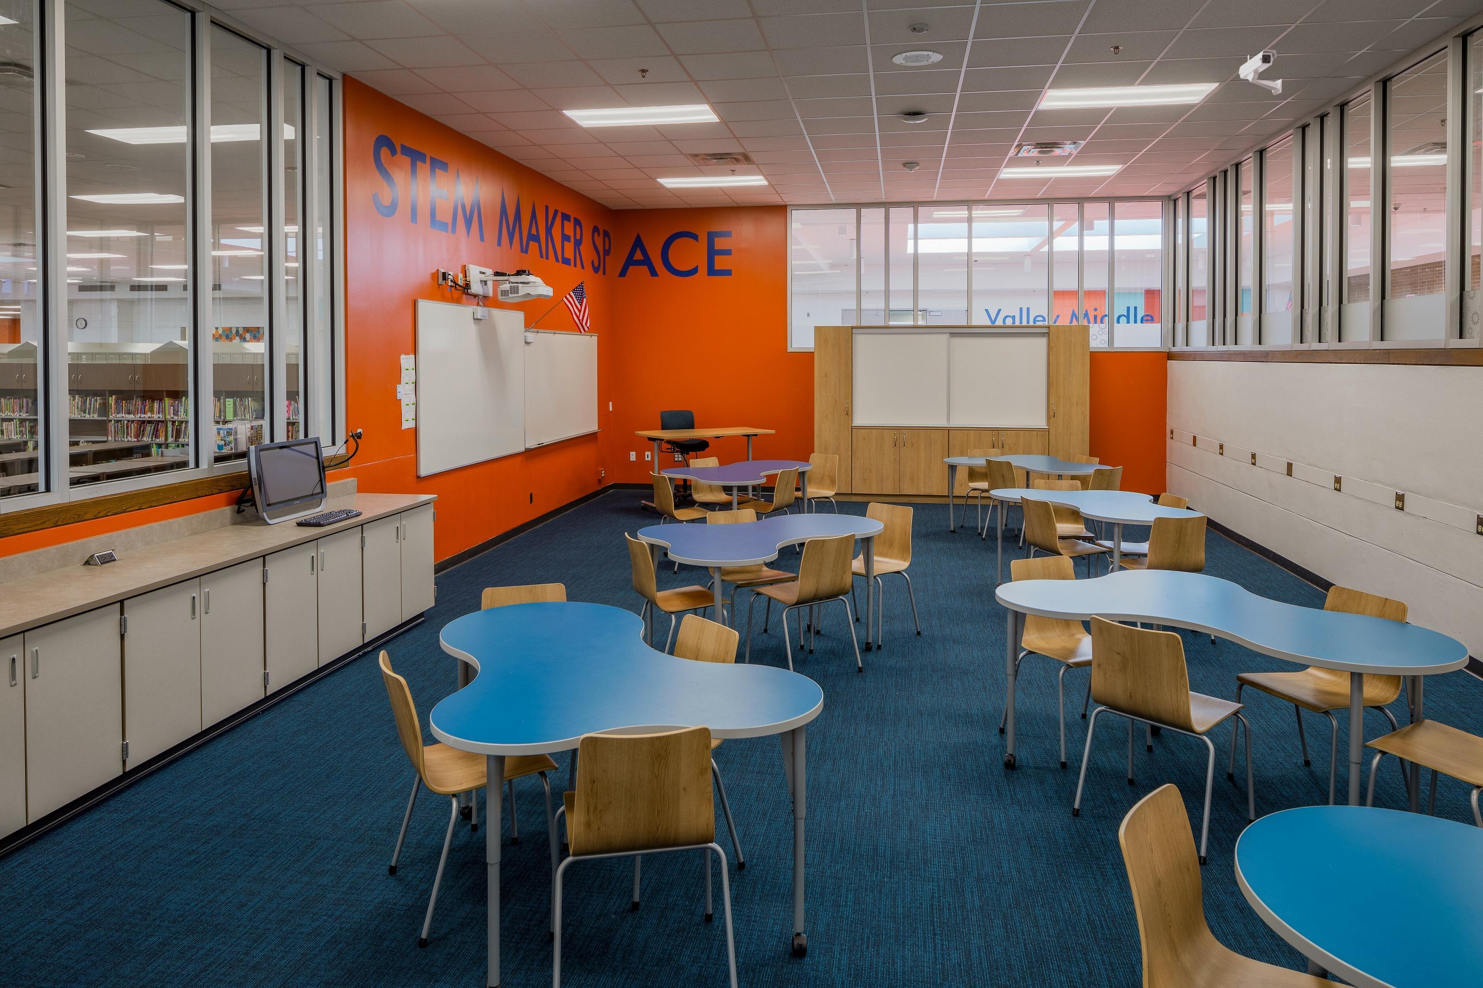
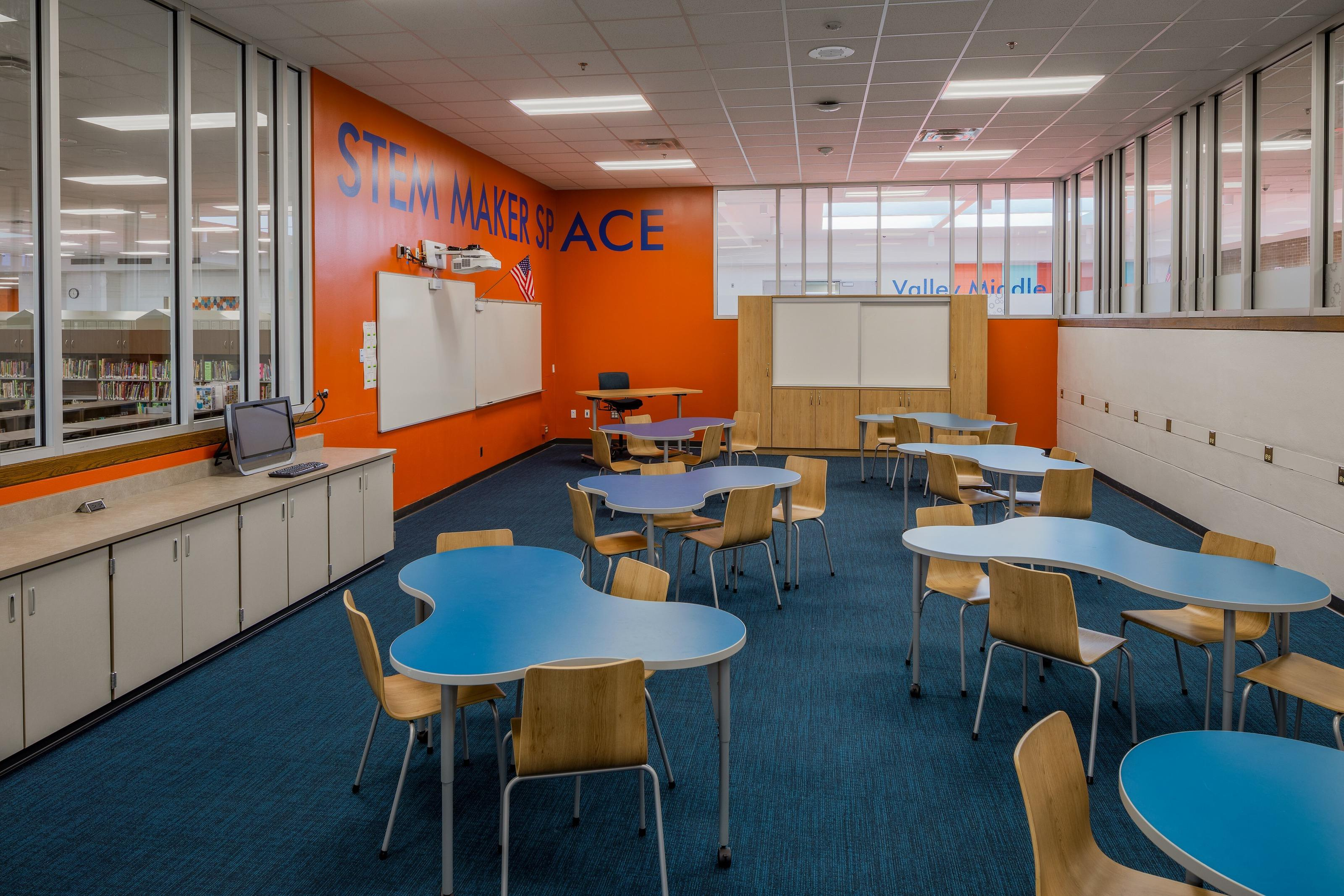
- security camera (1260, 68)
